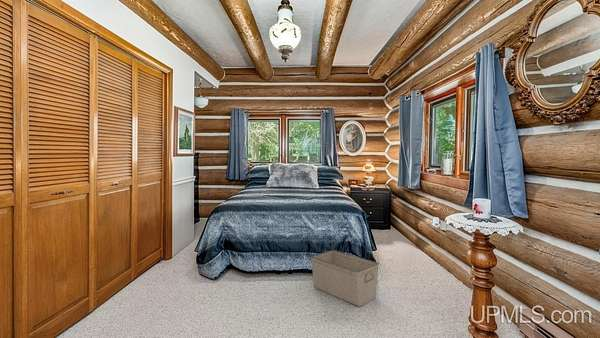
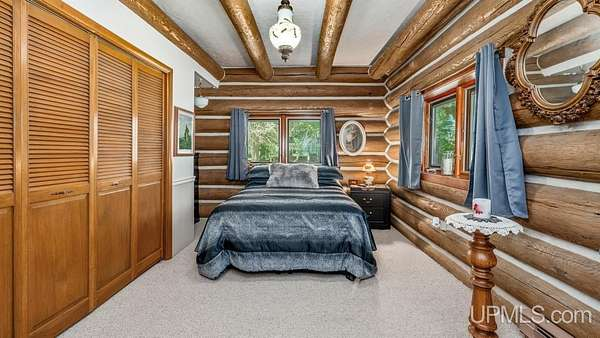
- storage bin (343, 275)
